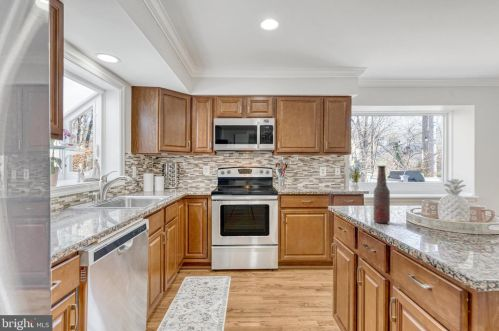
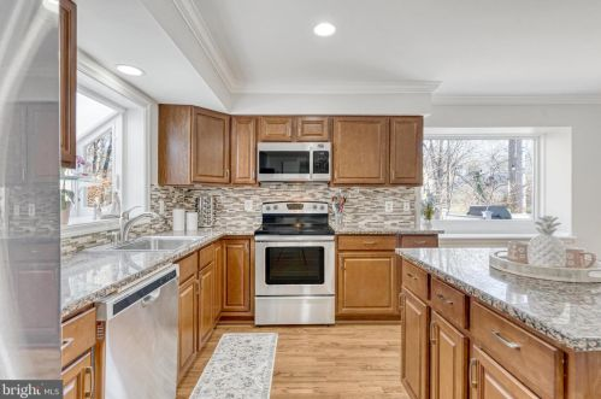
- bottle (381, 194)
